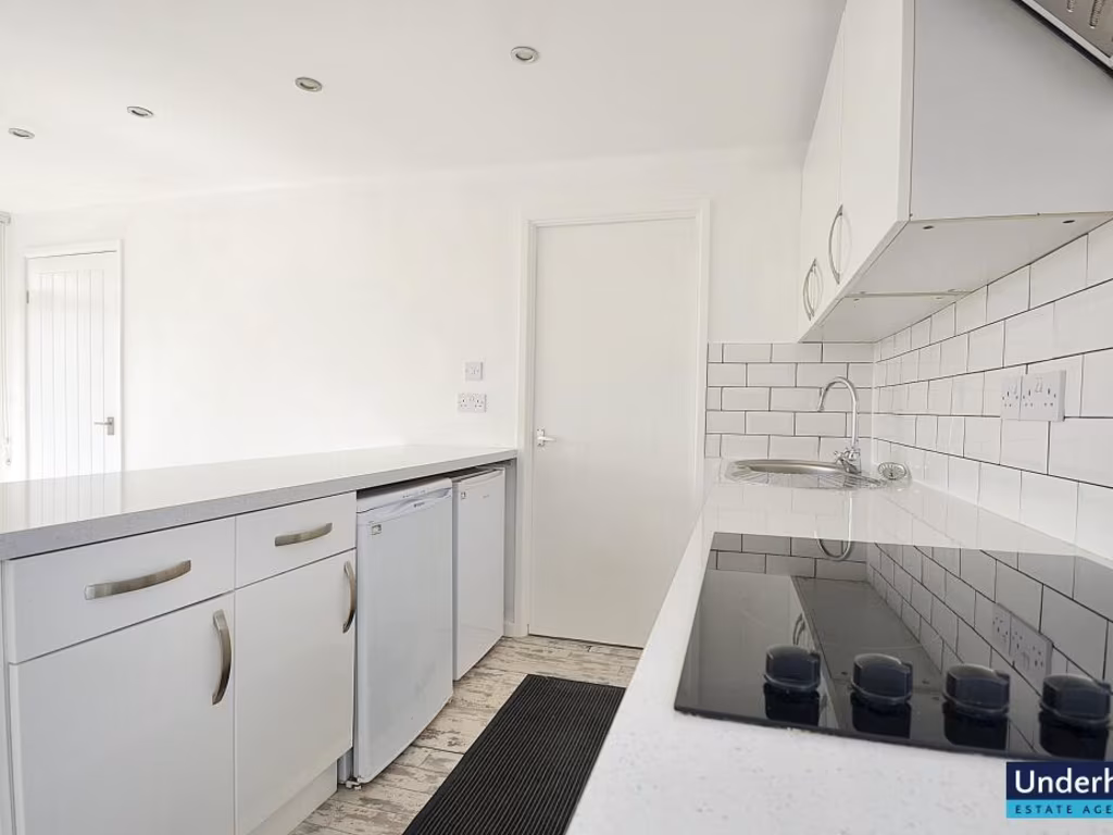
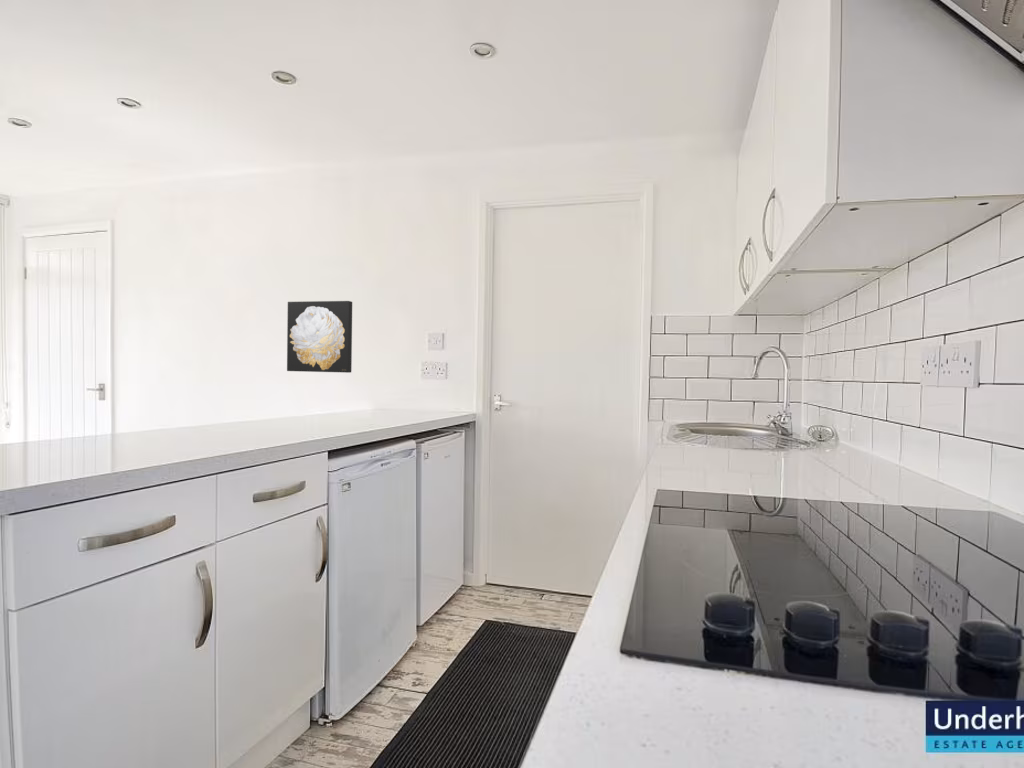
+ wall art (319, 336)
